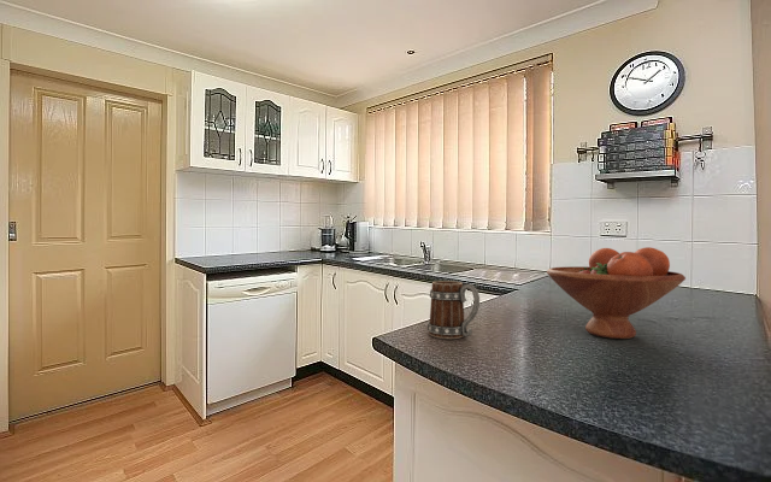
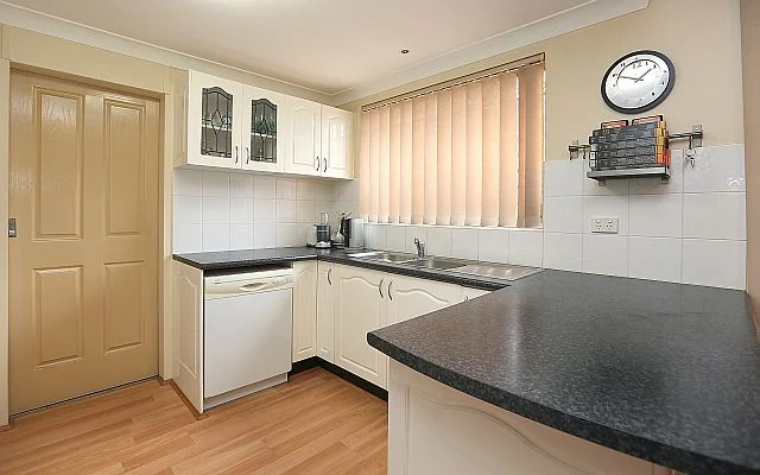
- fruit bowl (610, 290)
- mug (453, 308)
